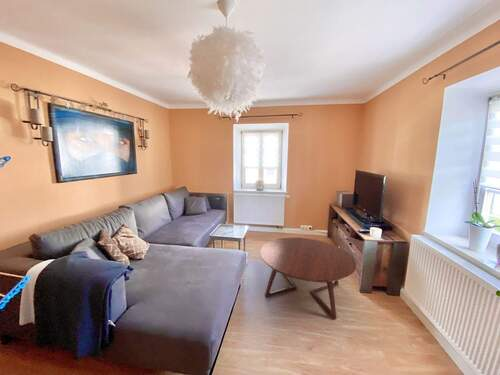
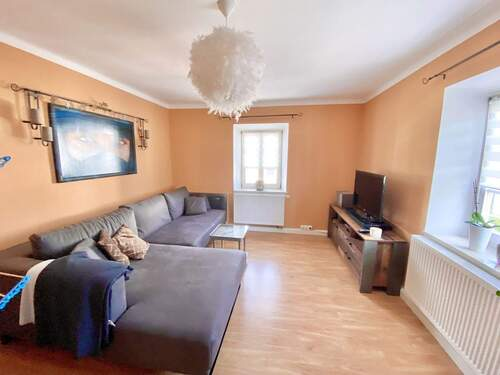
- coffee table (304, 272)
